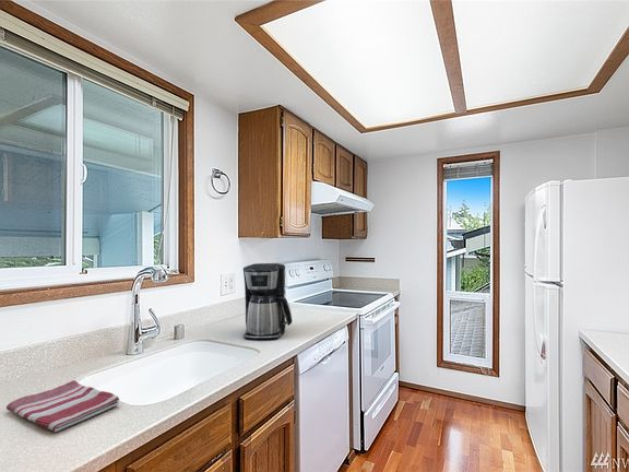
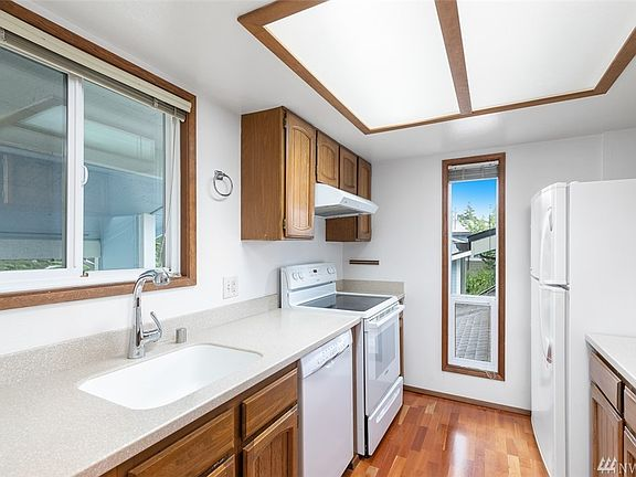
- dish towel (64, 402)
- coffee maker (271, 297)
